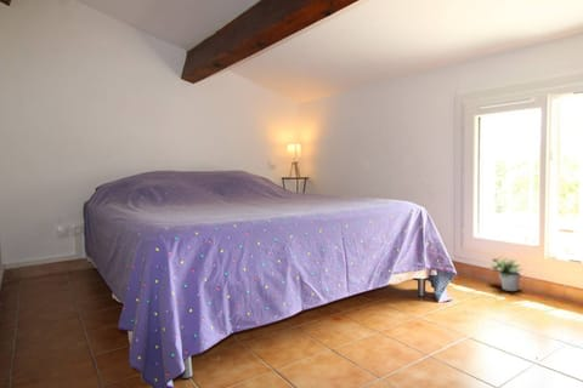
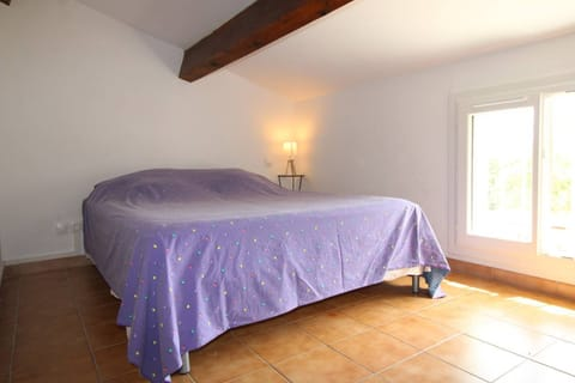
- potted plant (504, 273)
